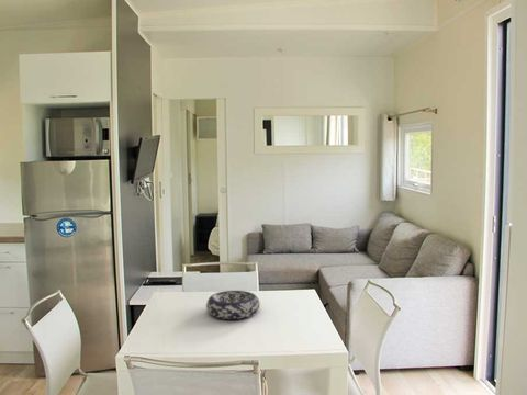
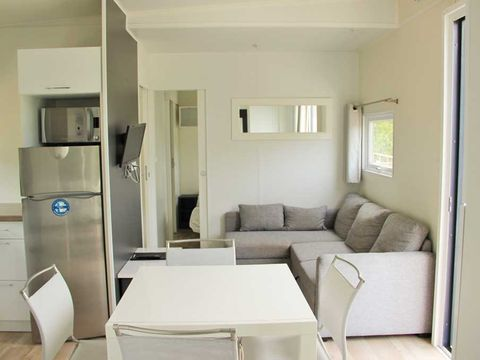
- decorative bowl (233, 304)
